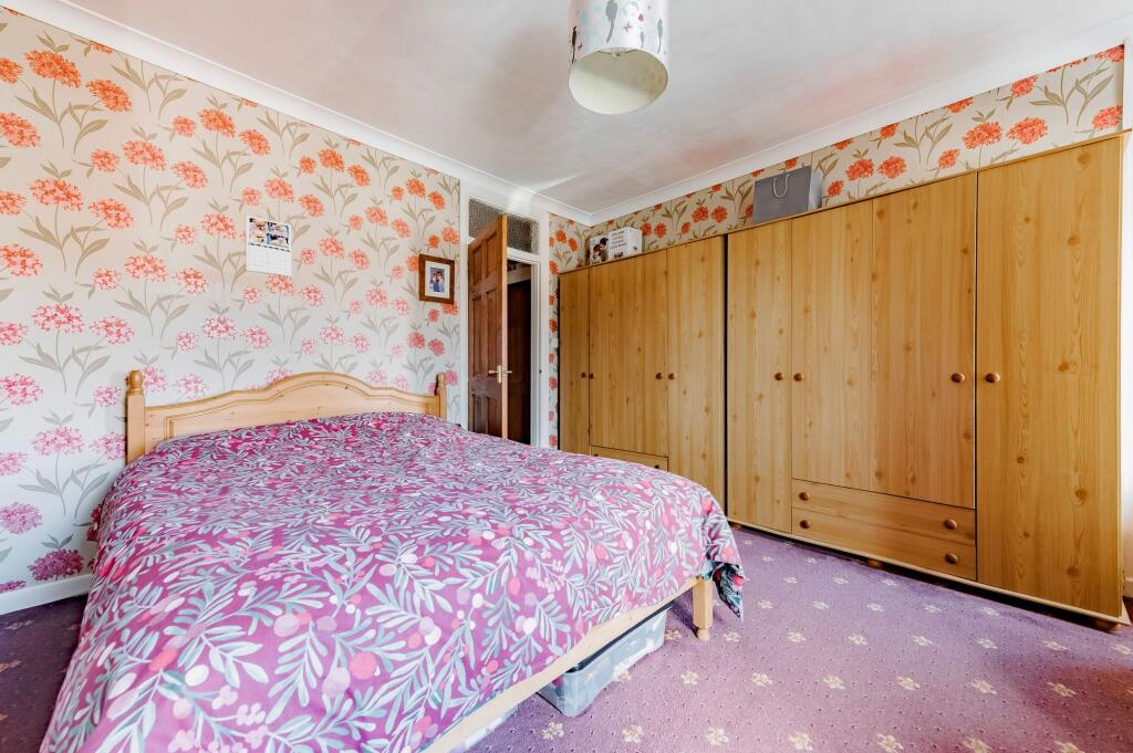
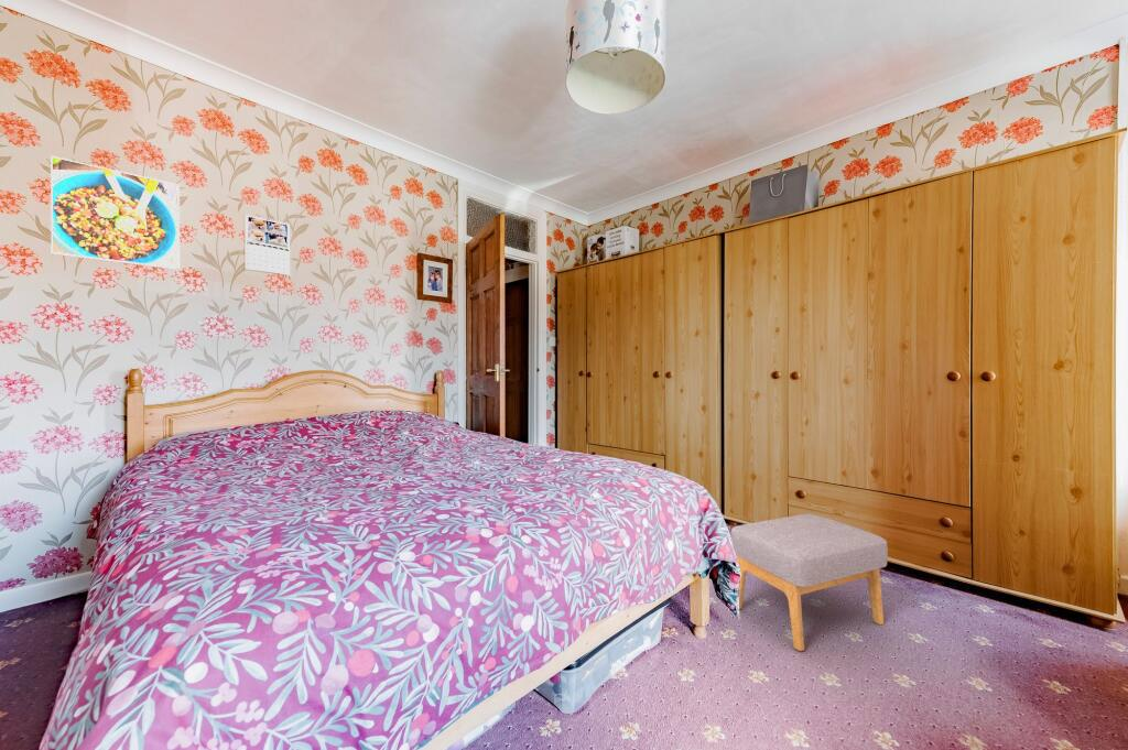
+ footstool (805, 572)
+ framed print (119, 217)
